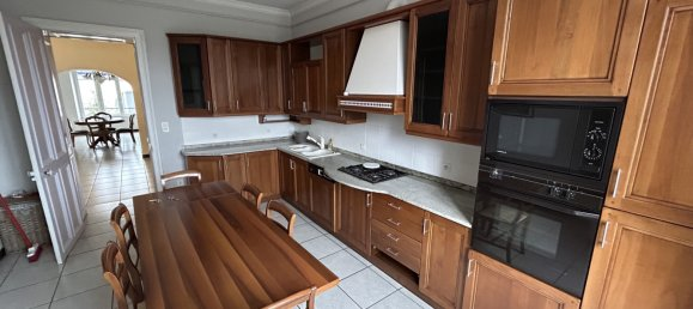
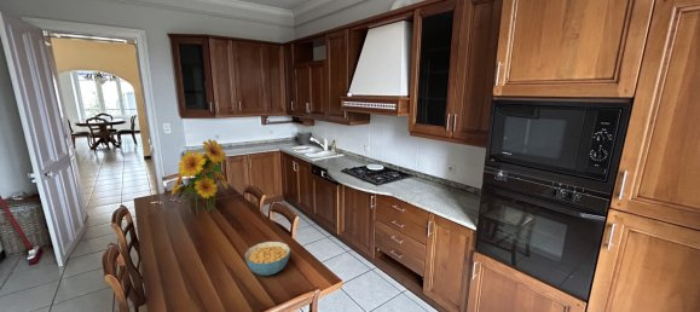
+ flower bouquet (201, 177)
+ cereal bowl (268, 261)
